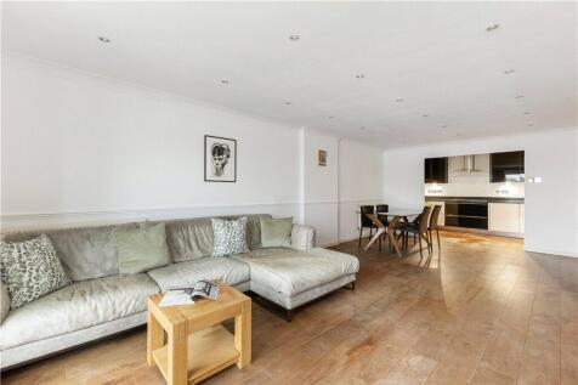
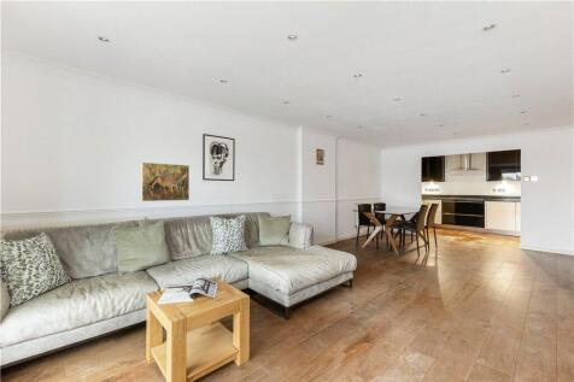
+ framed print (166, 182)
